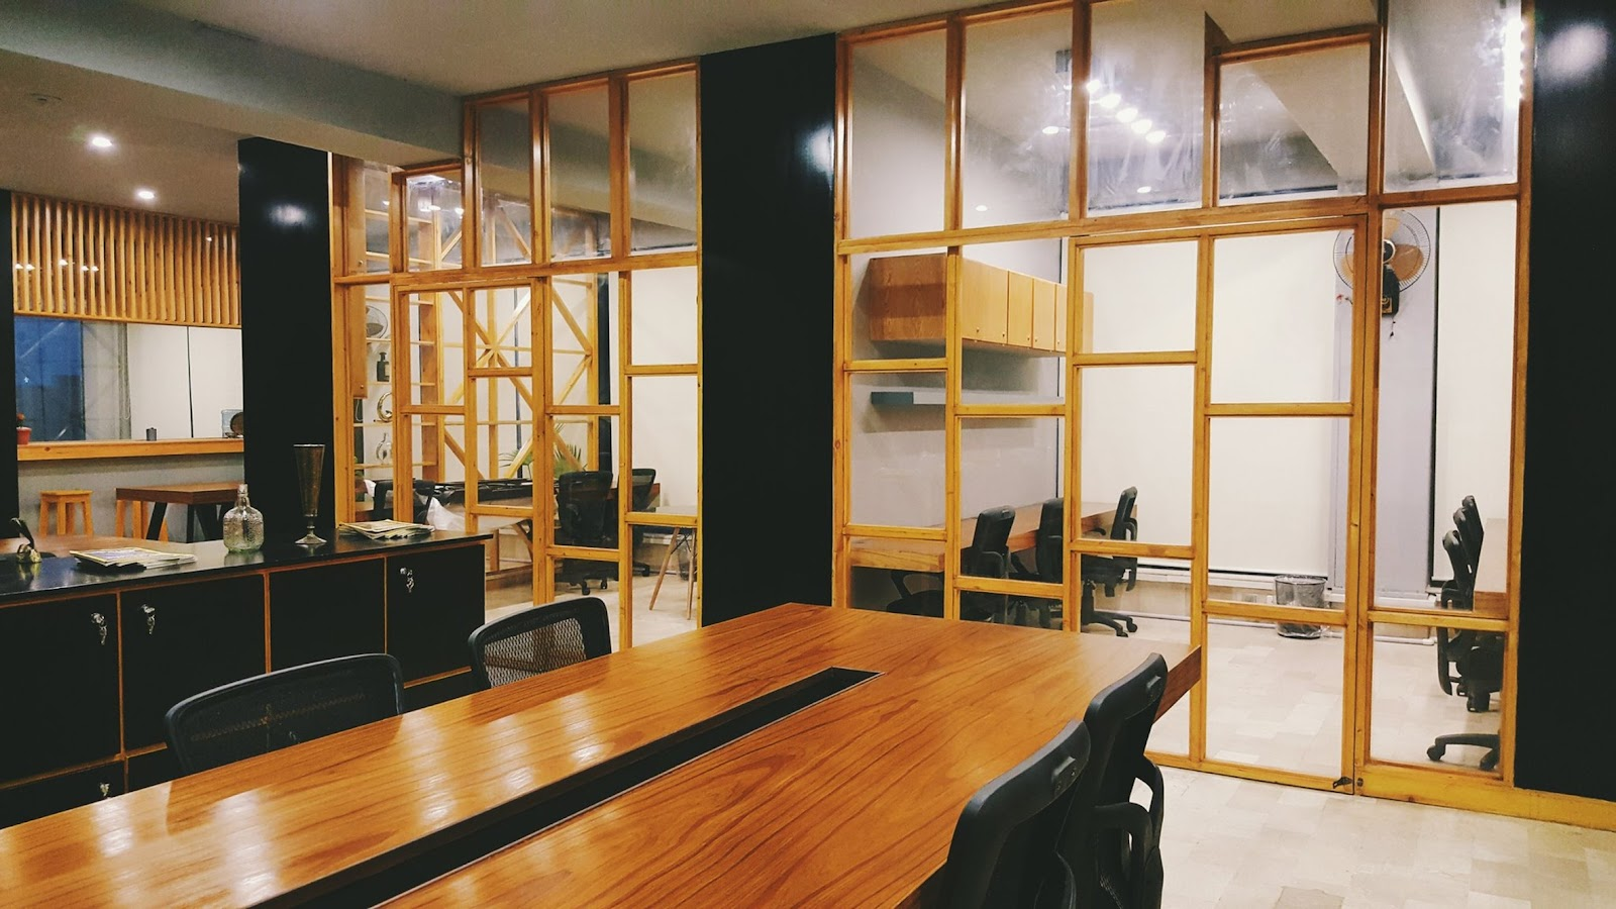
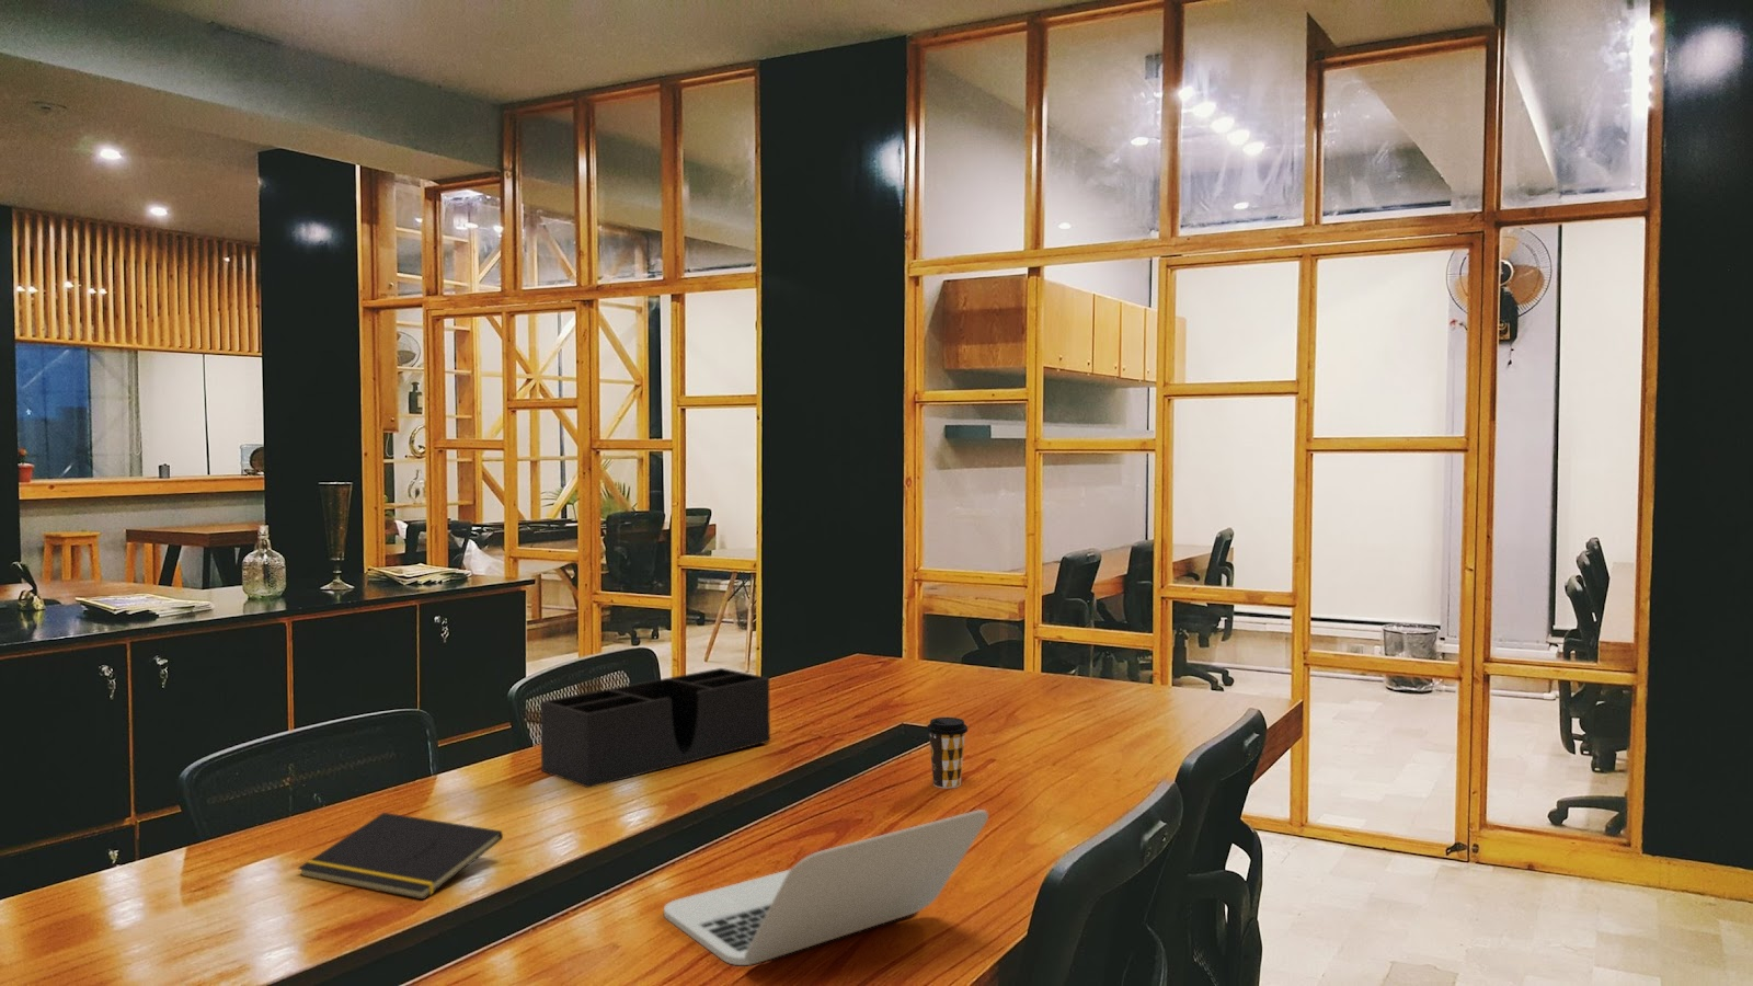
+ coffee cup (946, 752)
+ notepad (402, 852)
+ laptop (820, 861)
+ desk organizer (661, 722)
